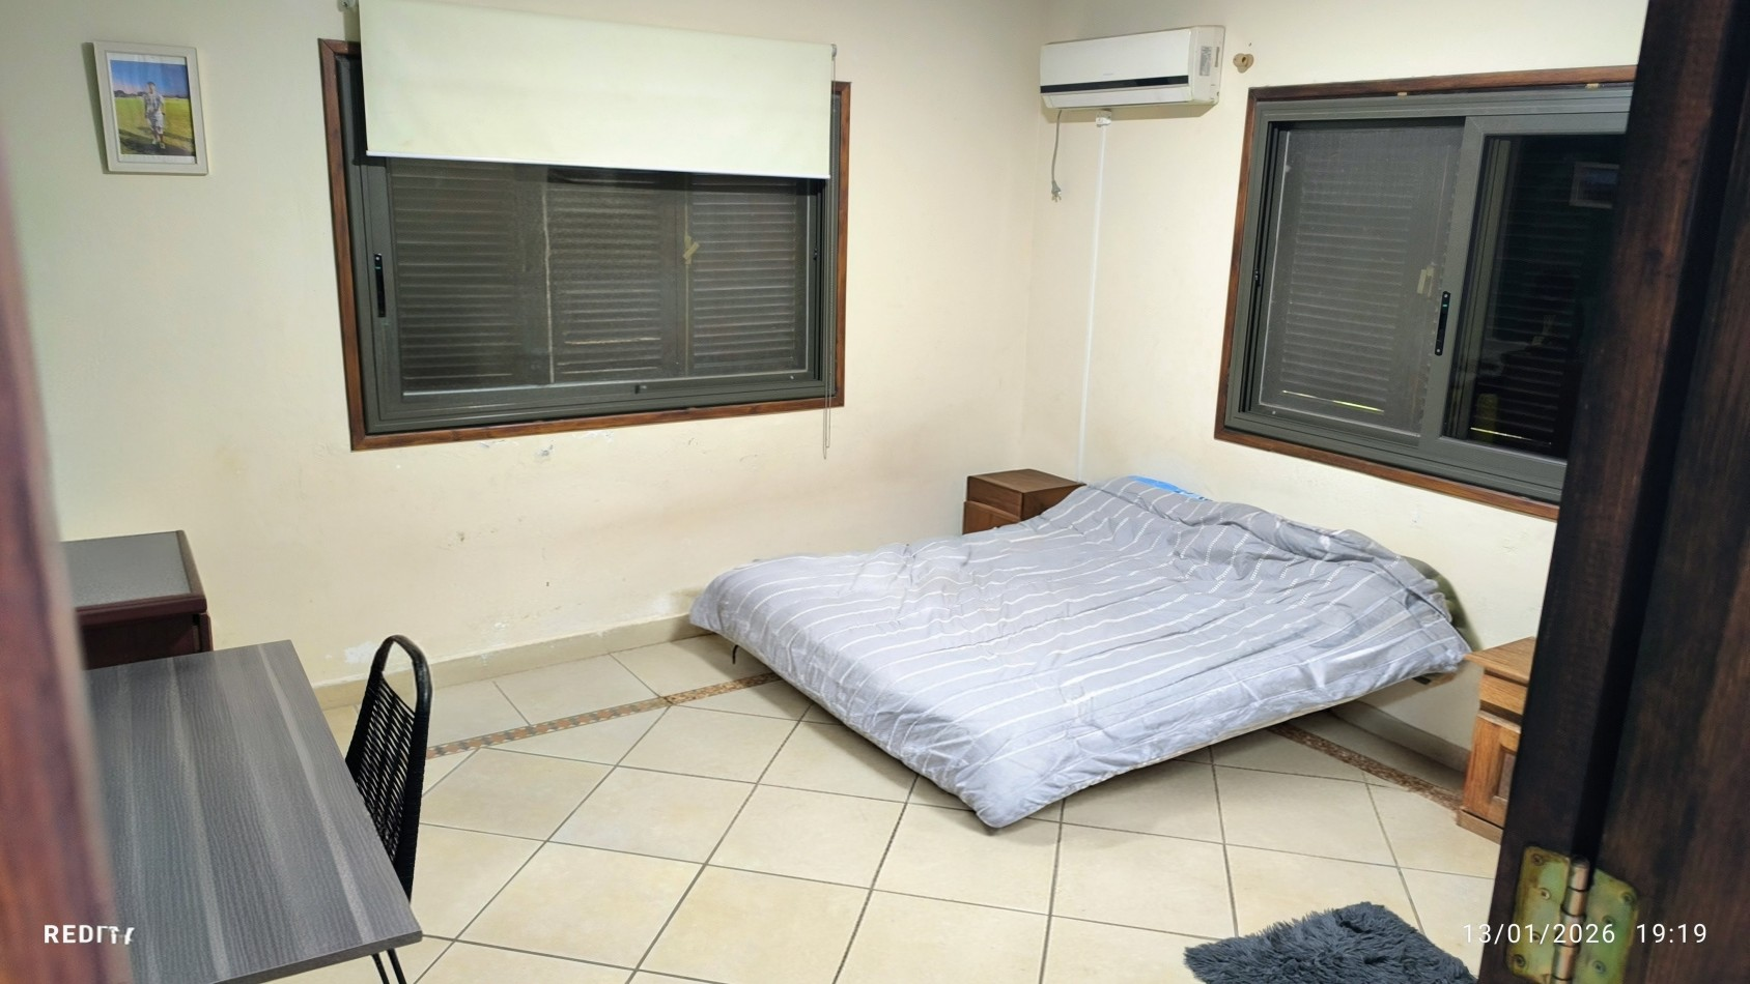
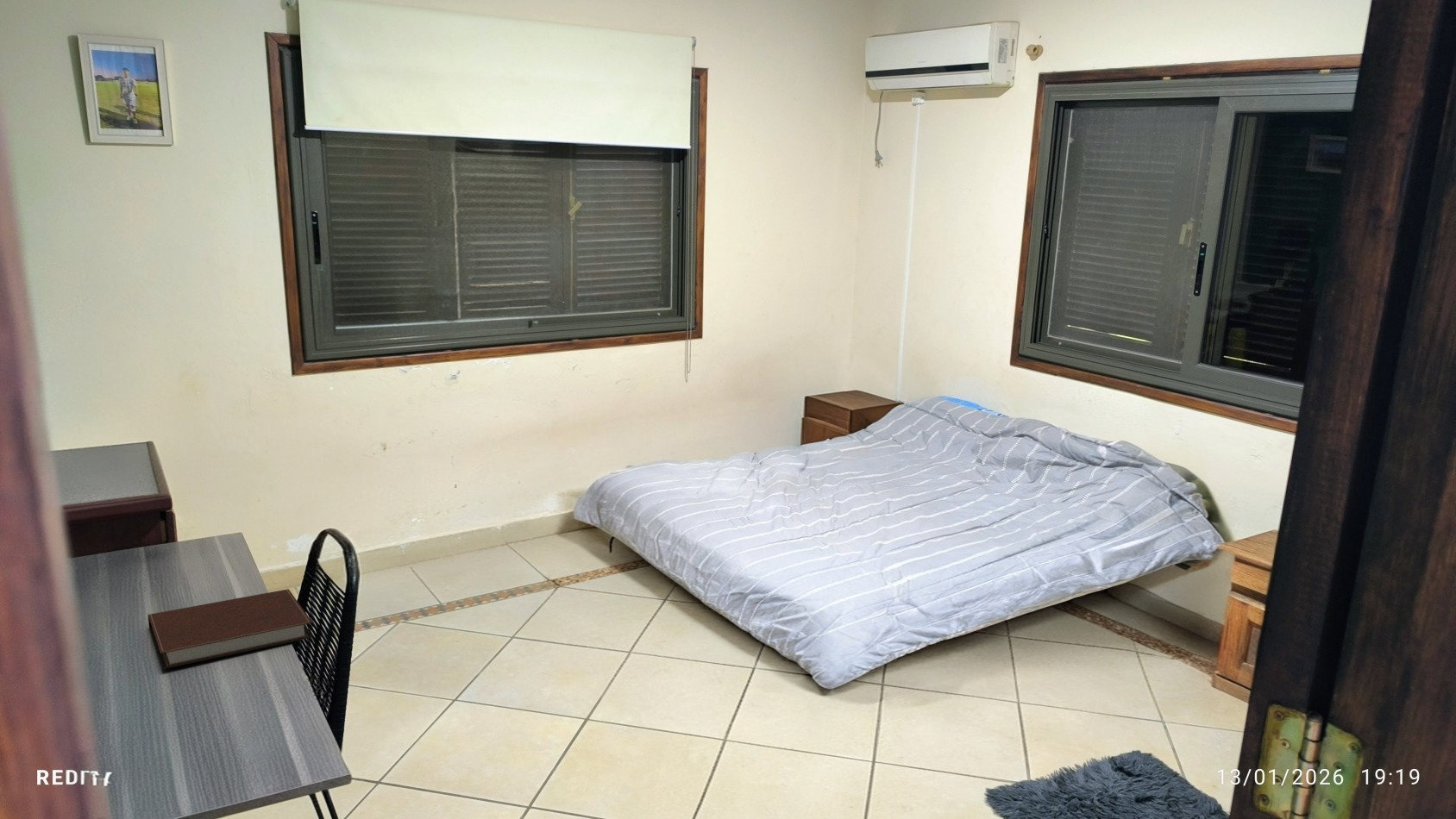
+ notebook (229, 625)
